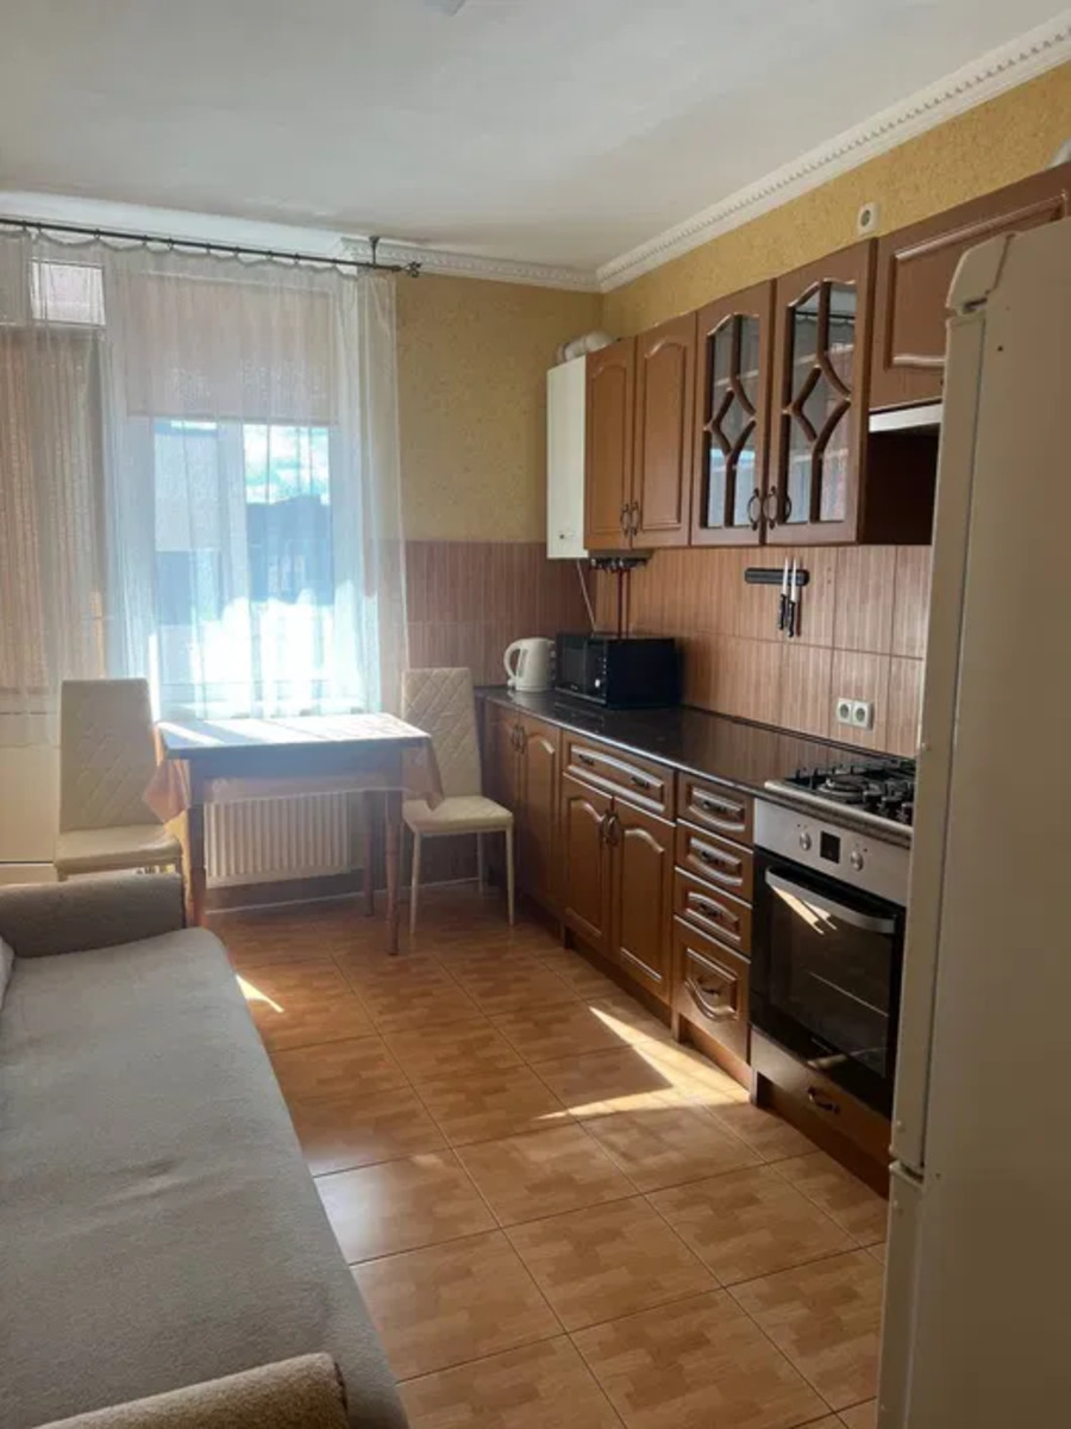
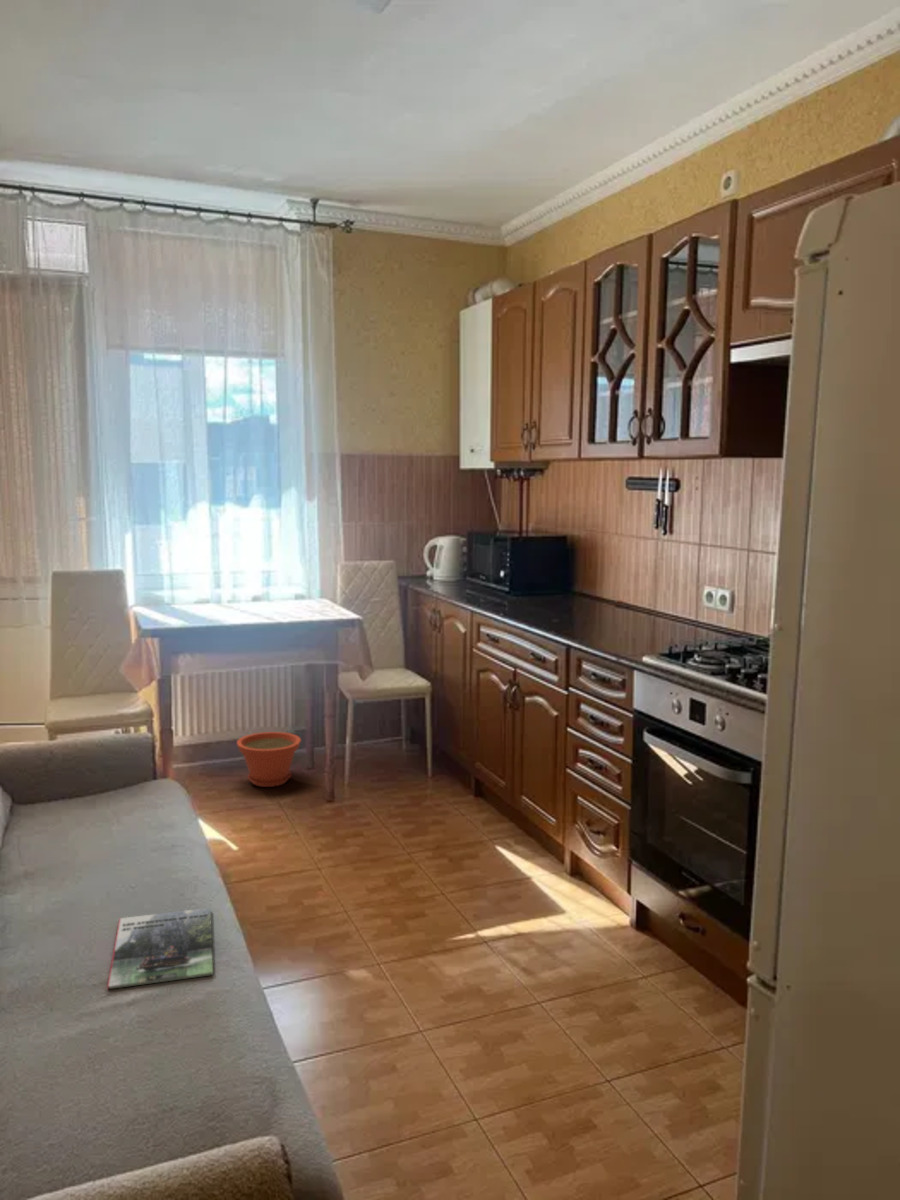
+ plant pot (269, 761)
+ magazine (163, 945)
